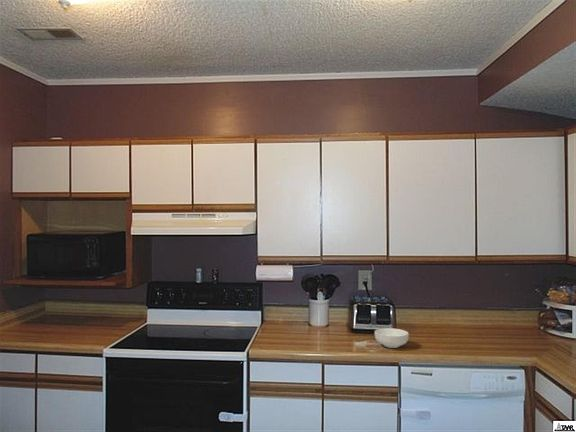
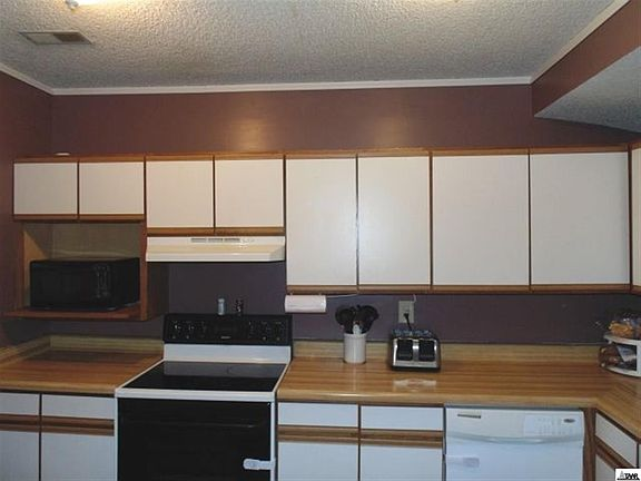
- cereal bowl (391, 338)
